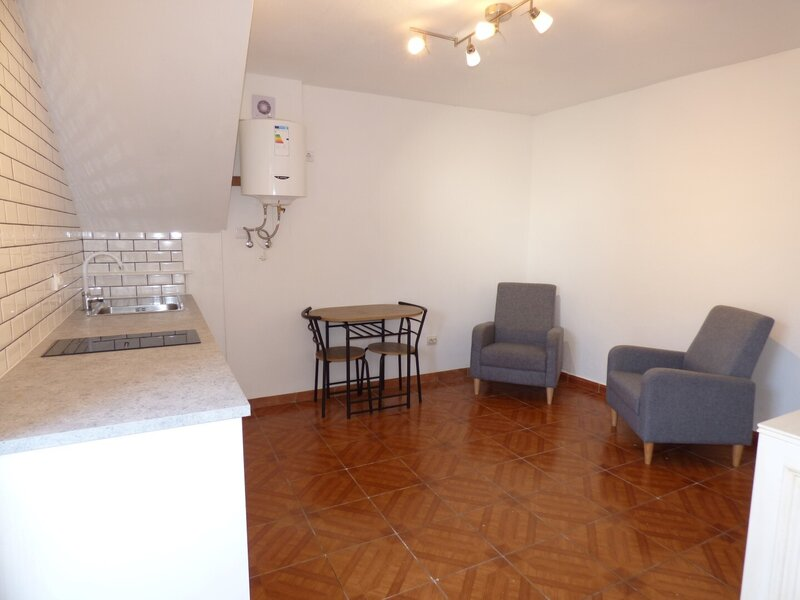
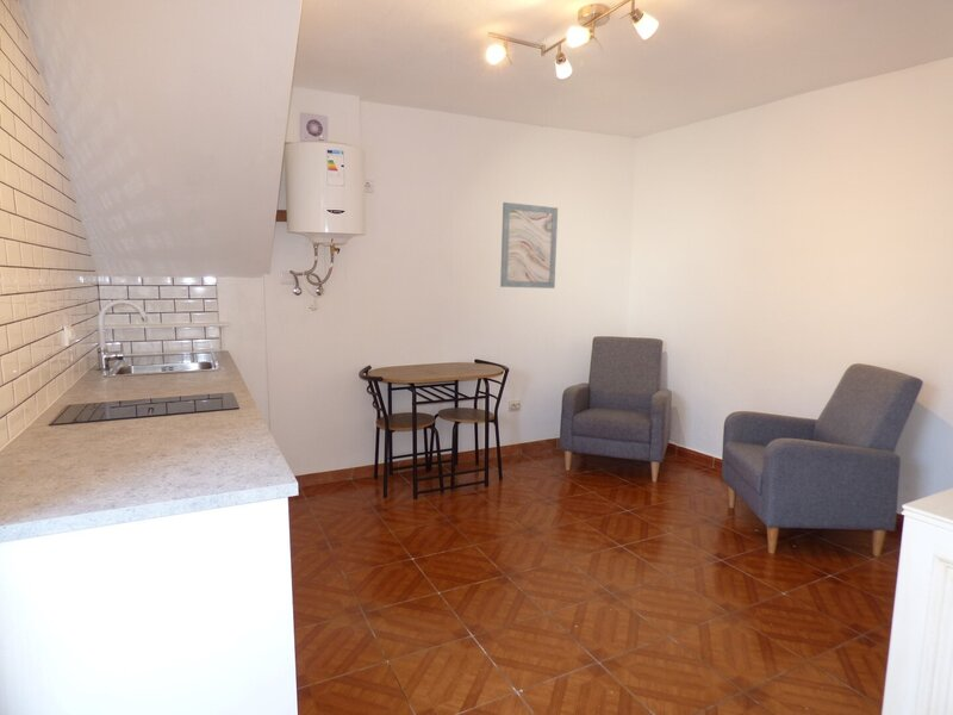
+ wall art (529, 247)
